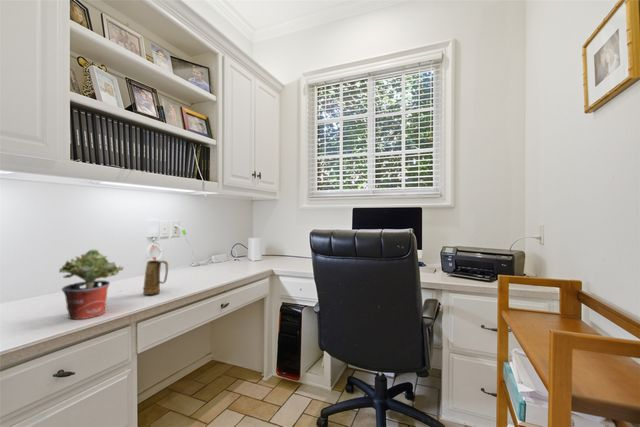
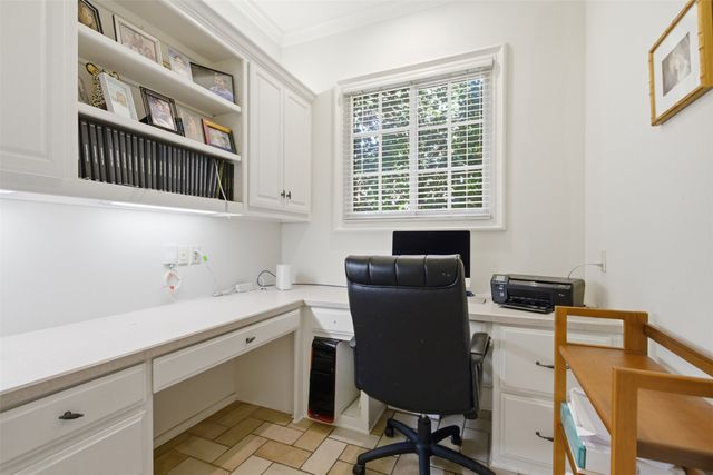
- mug (155, 277)
- potted plant (93, 281)
